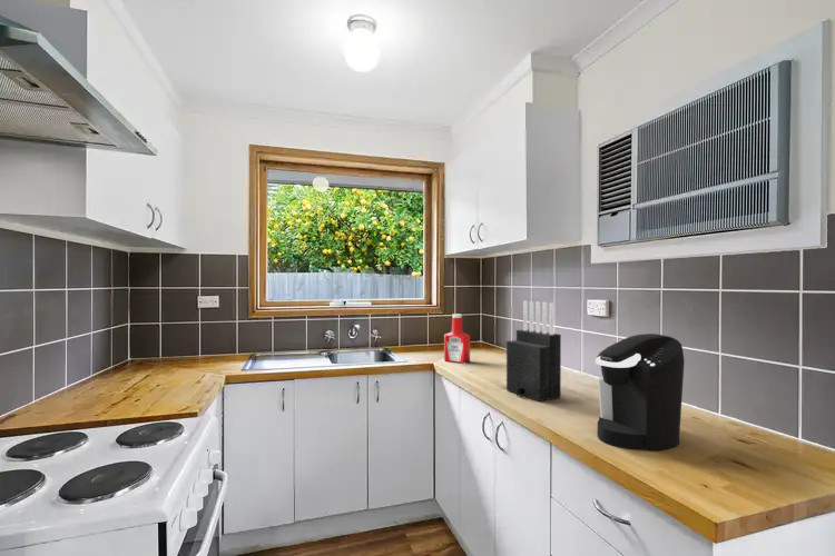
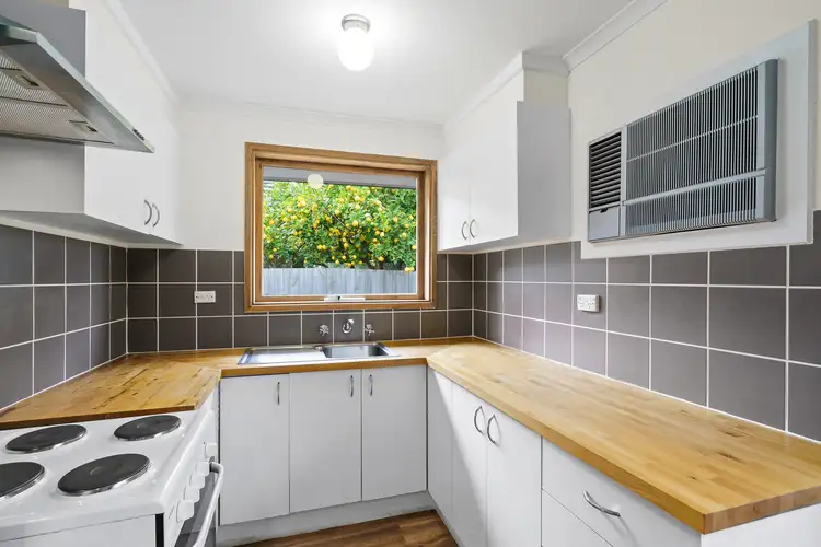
- soap bottle (456, 337)
- knife block (530, 348)
- coffee maker (633, 386)
